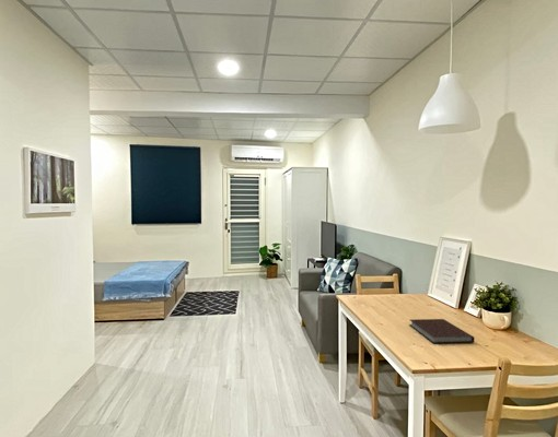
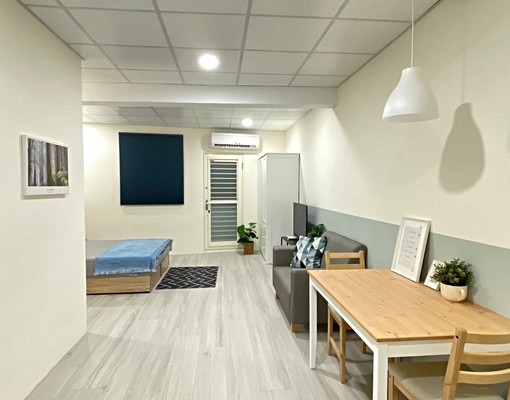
- notebook (439, 330)
